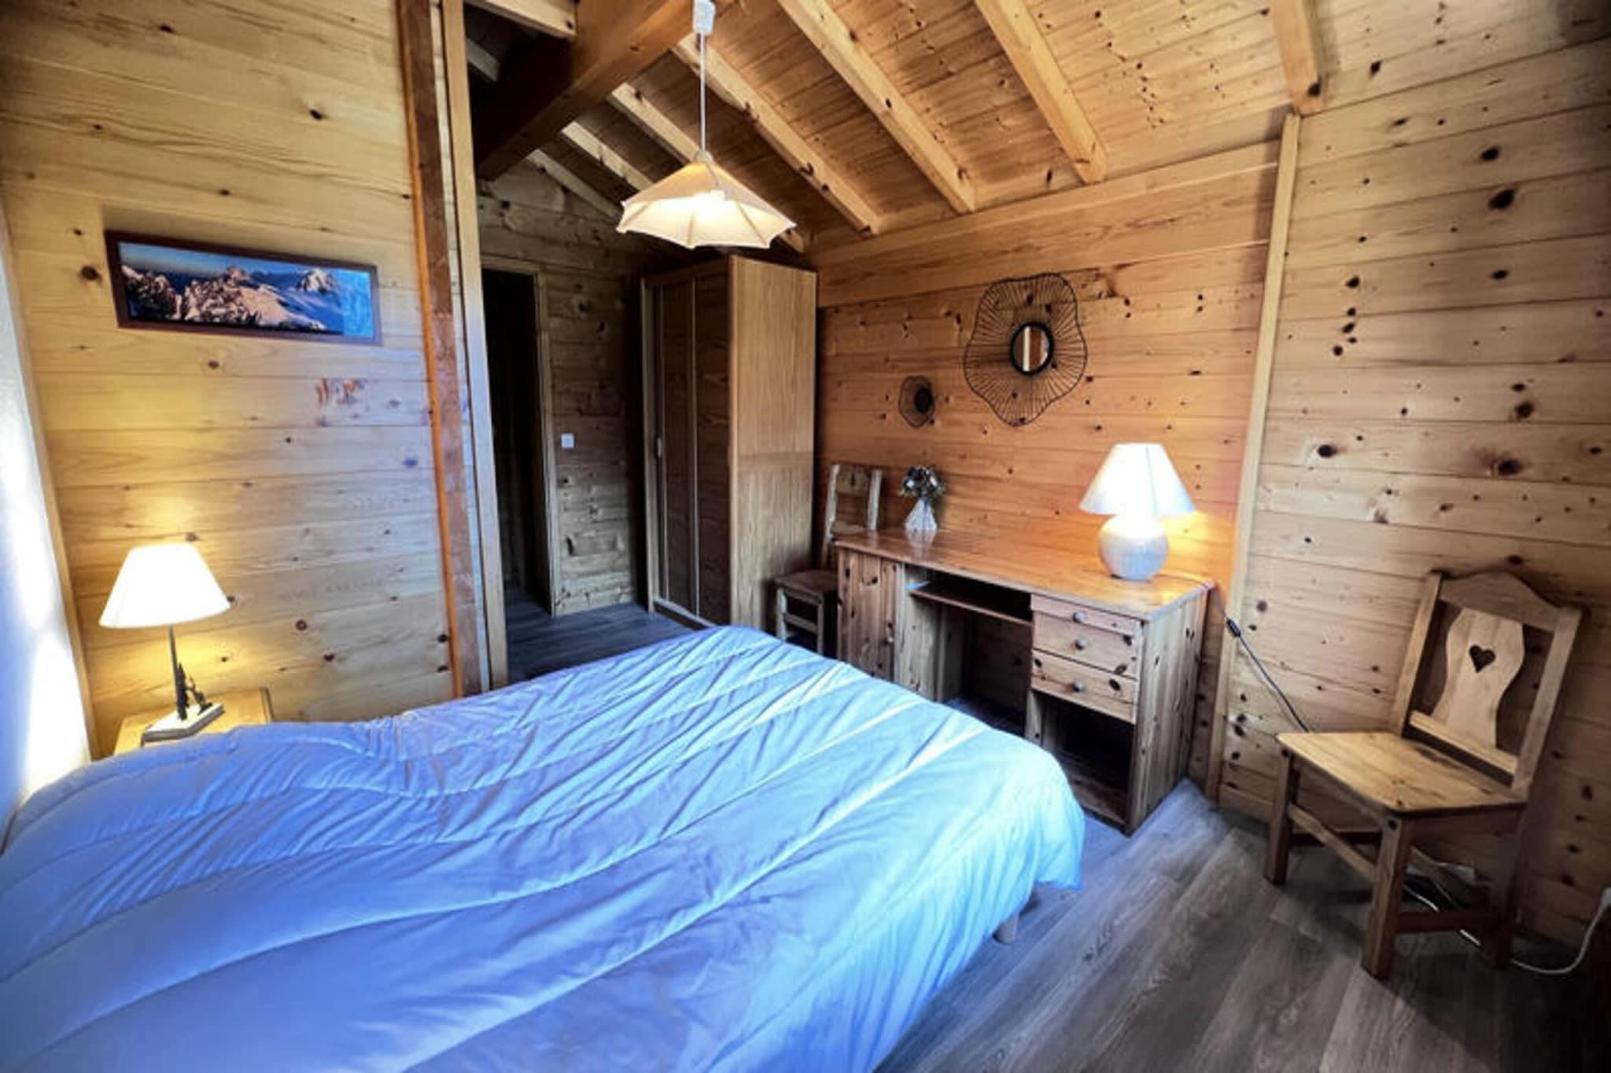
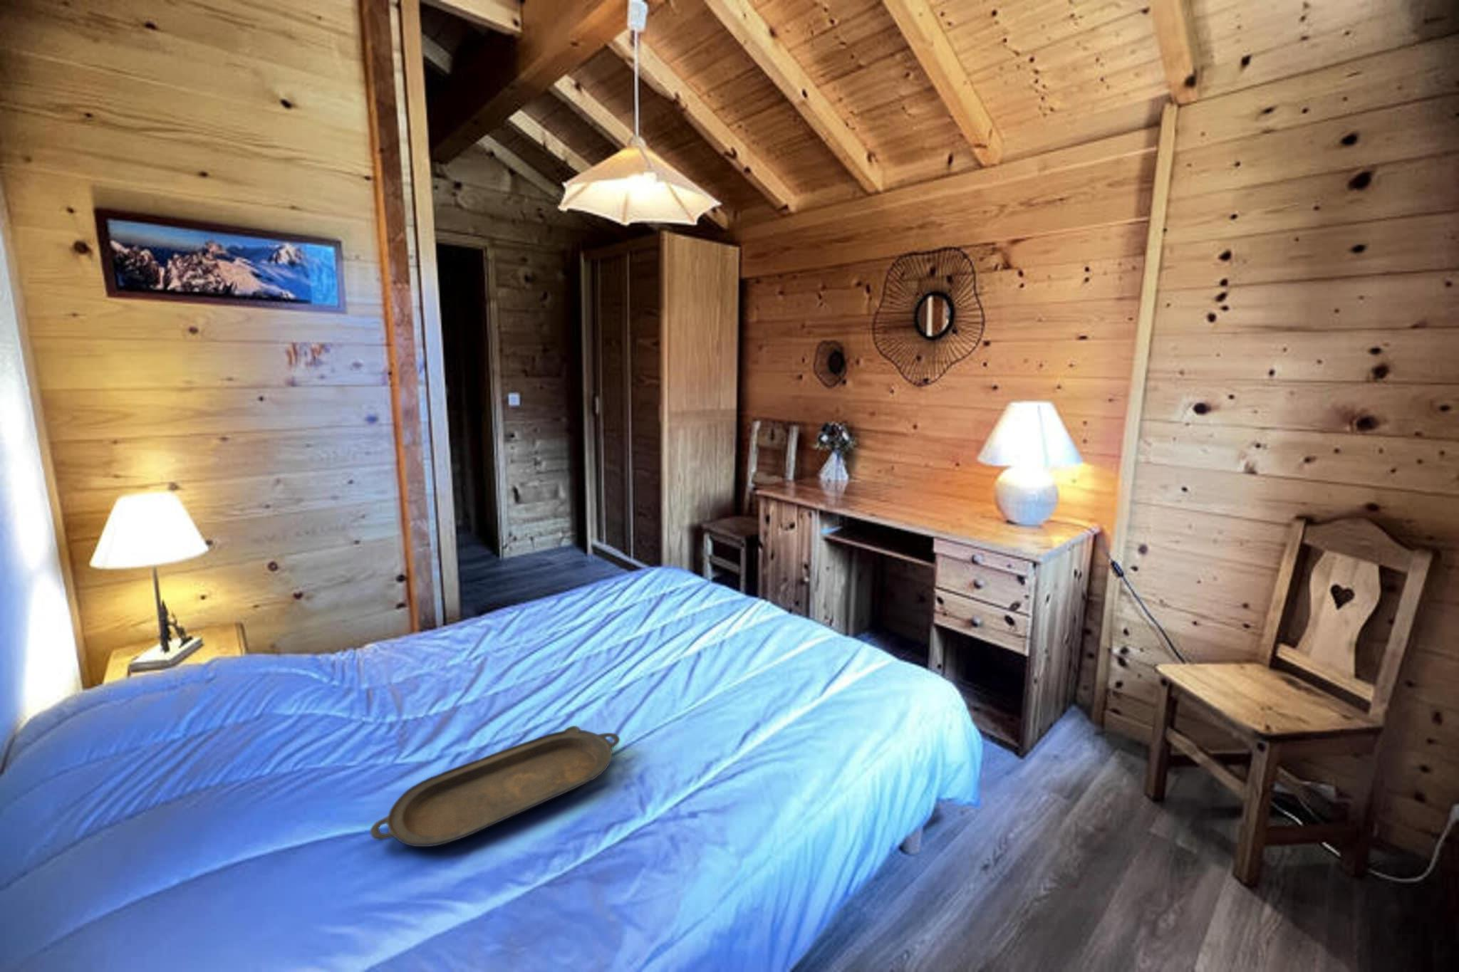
+ serving tray (510, 784)
